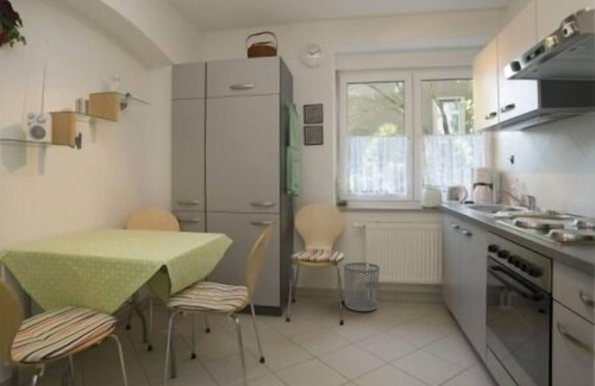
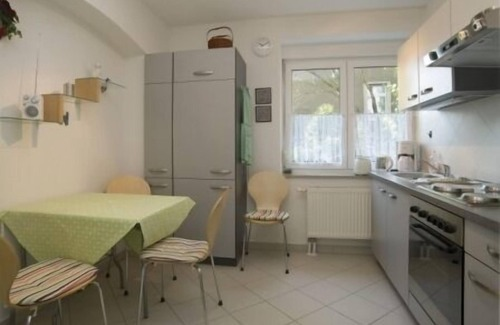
- waste bin (361, 286)
